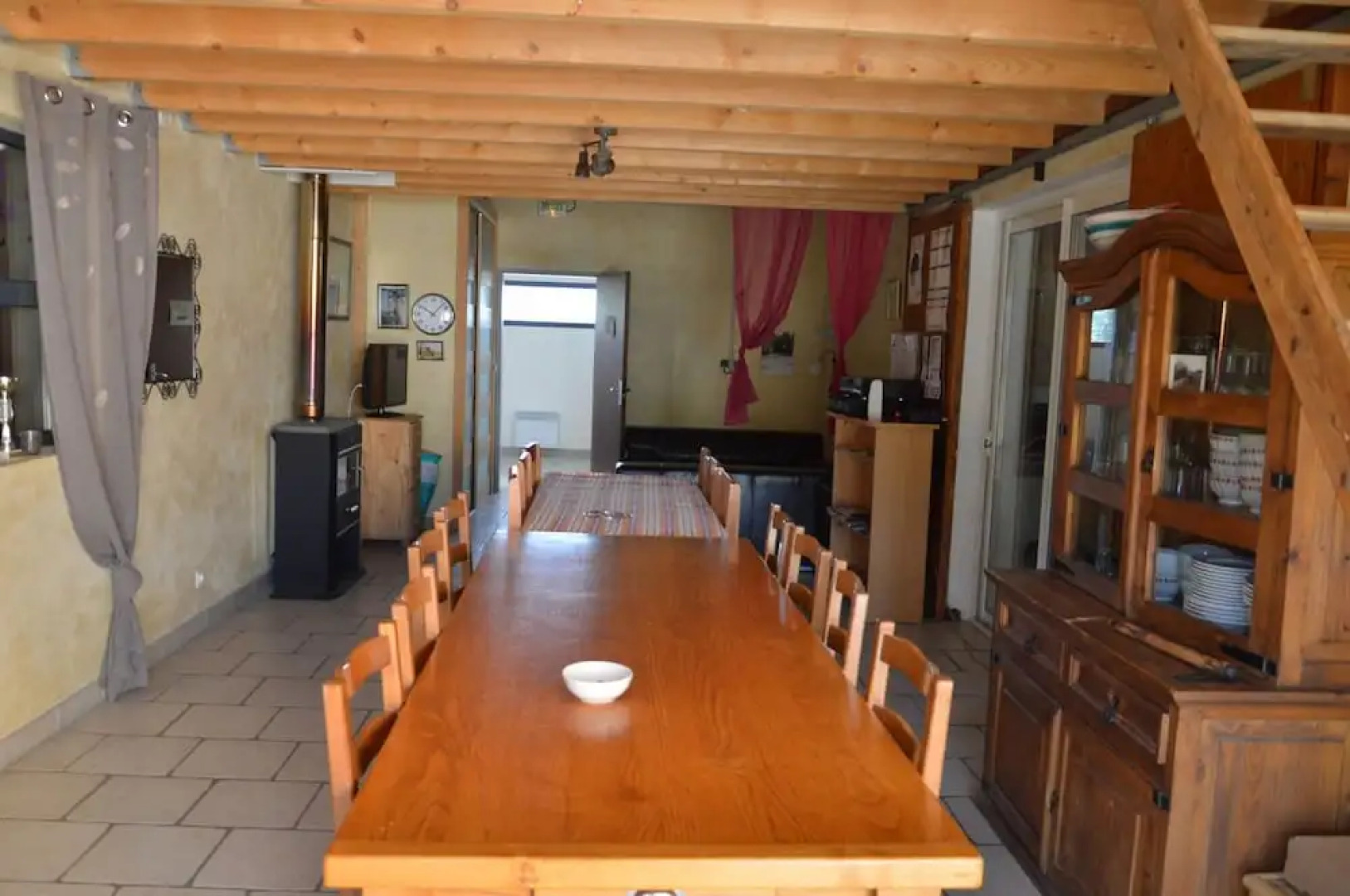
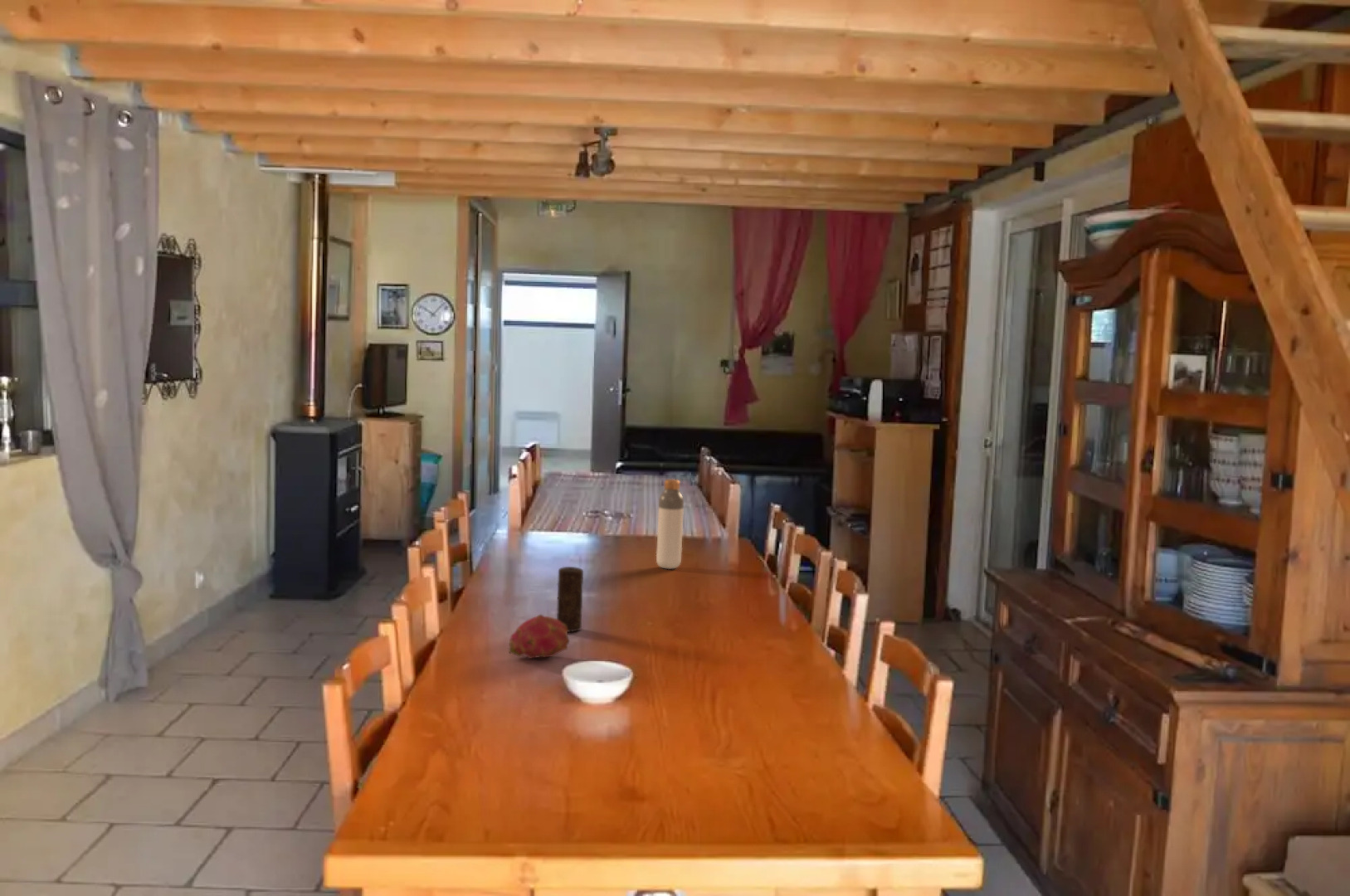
+ candle (569, 599)
+ bottle (670, 523)
+ fruit (539, 635)
